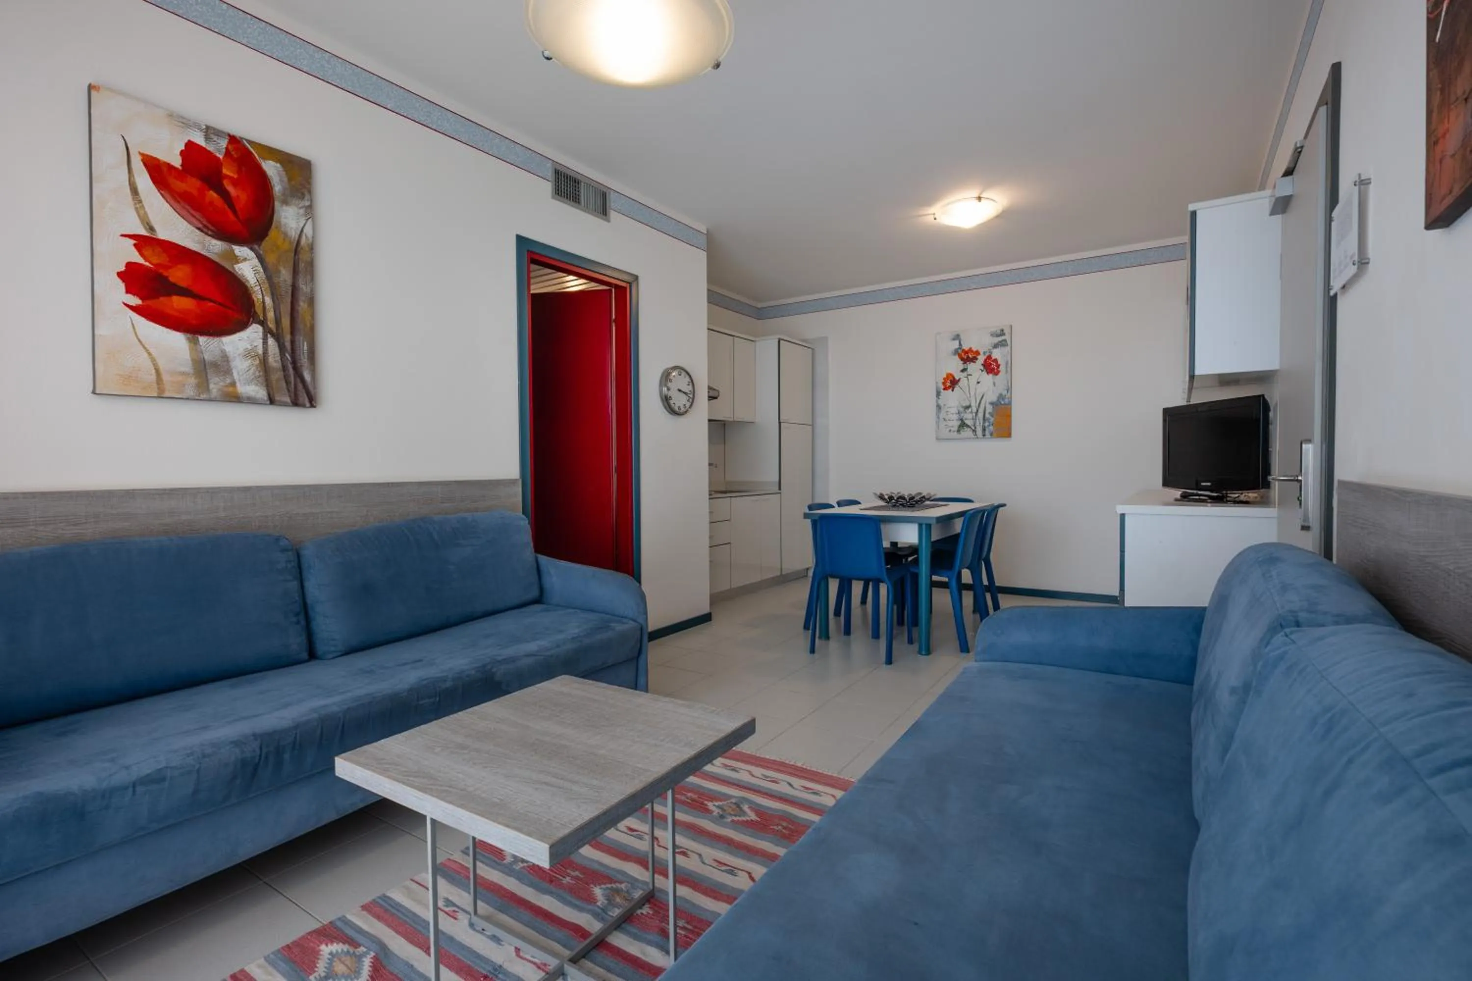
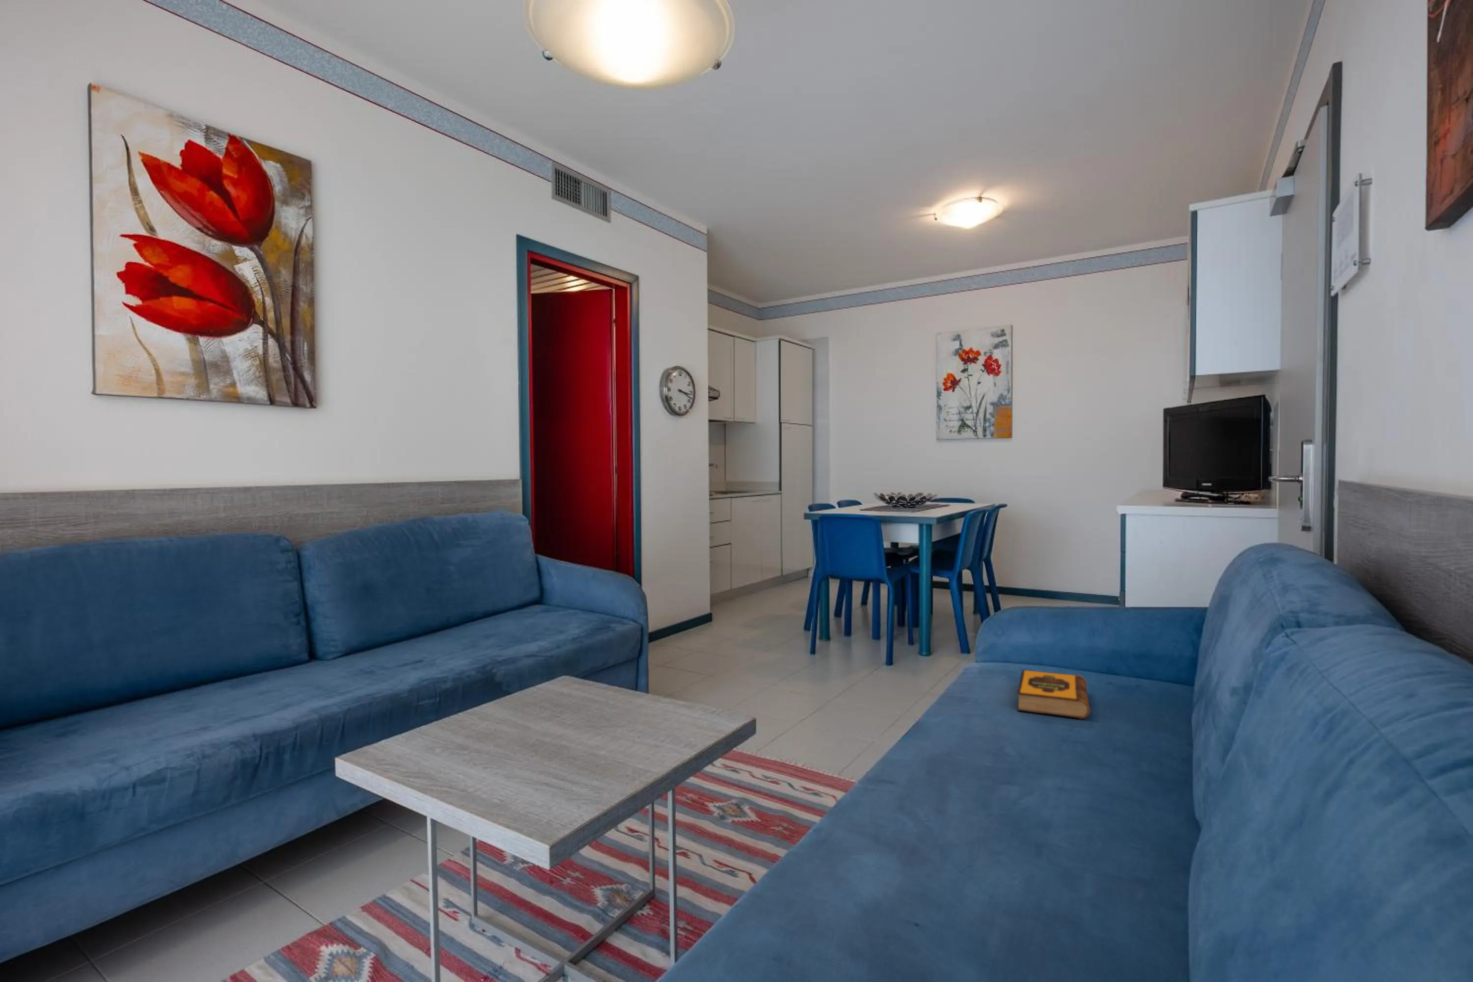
+ hardback book (1053, 693)
